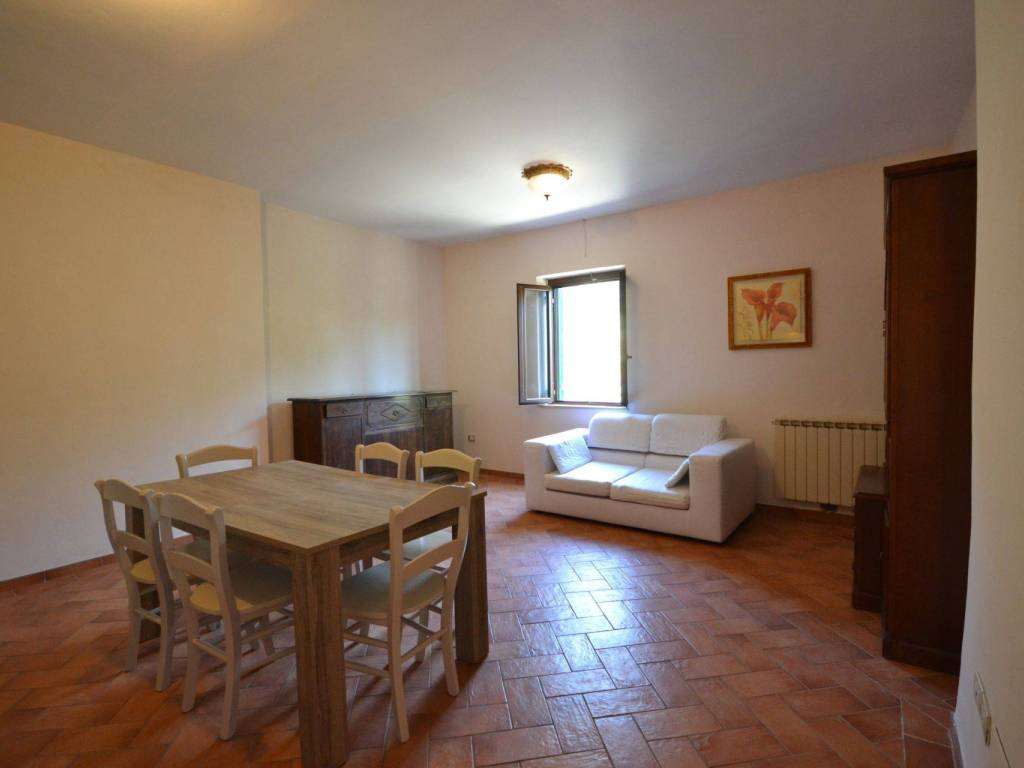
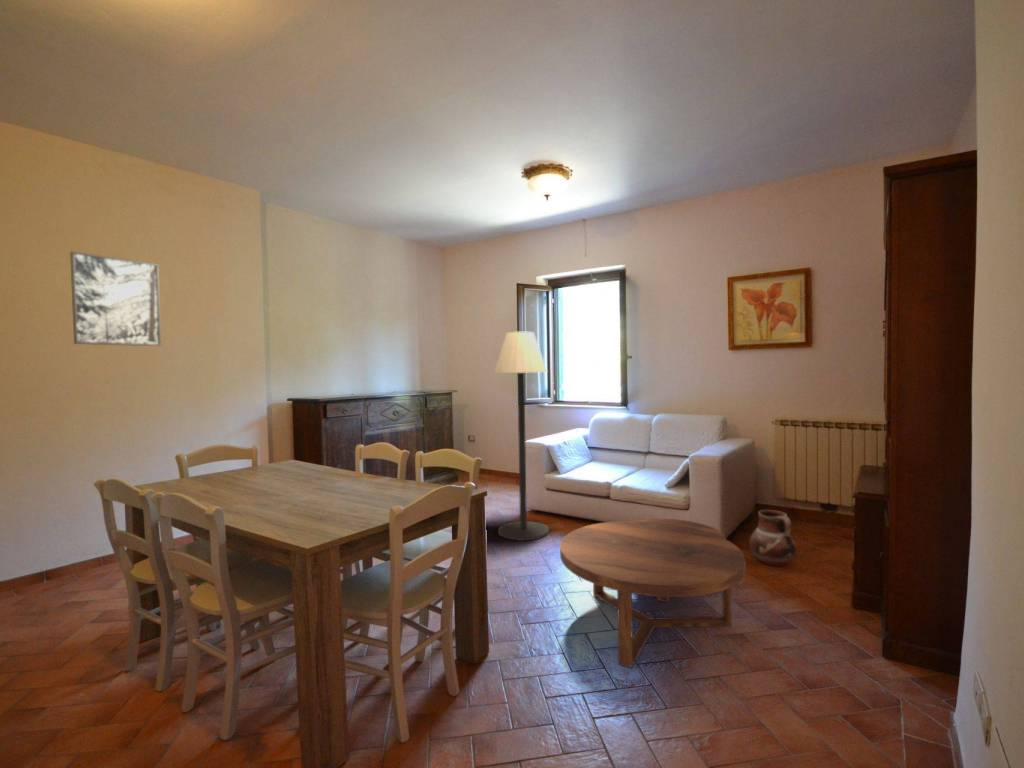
+ floor lamp (521, 432)
+ ceramic pot (772, 536)
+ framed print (118, 301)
+ coffee table (658, 571)
